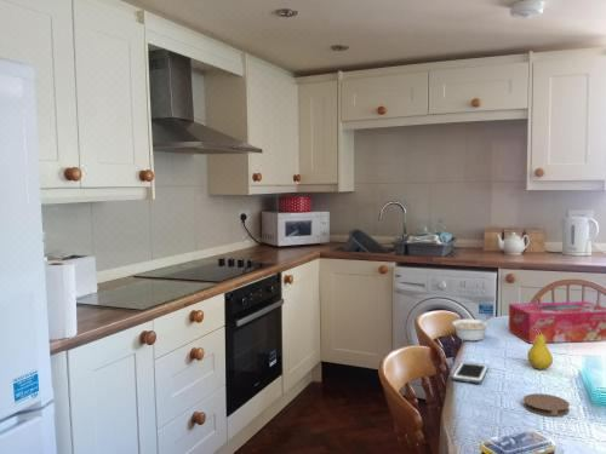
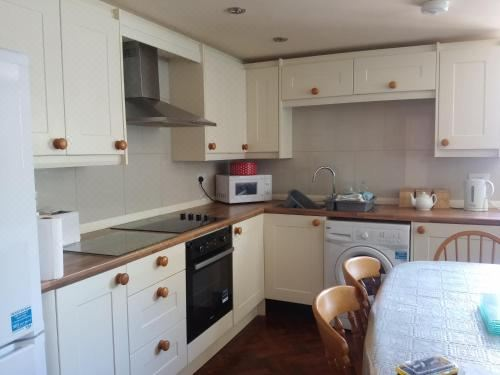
- legume (470, 328)
- tissue box (559, 321)
- fruit (539, 346)
- coaster (545, 404)
- cell phone (470, 372)
